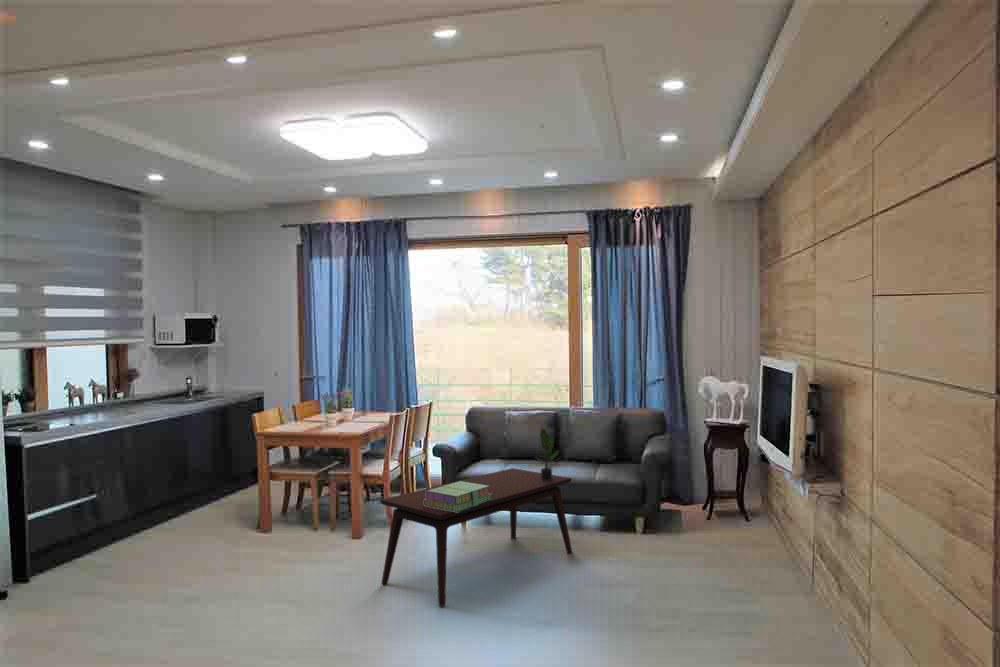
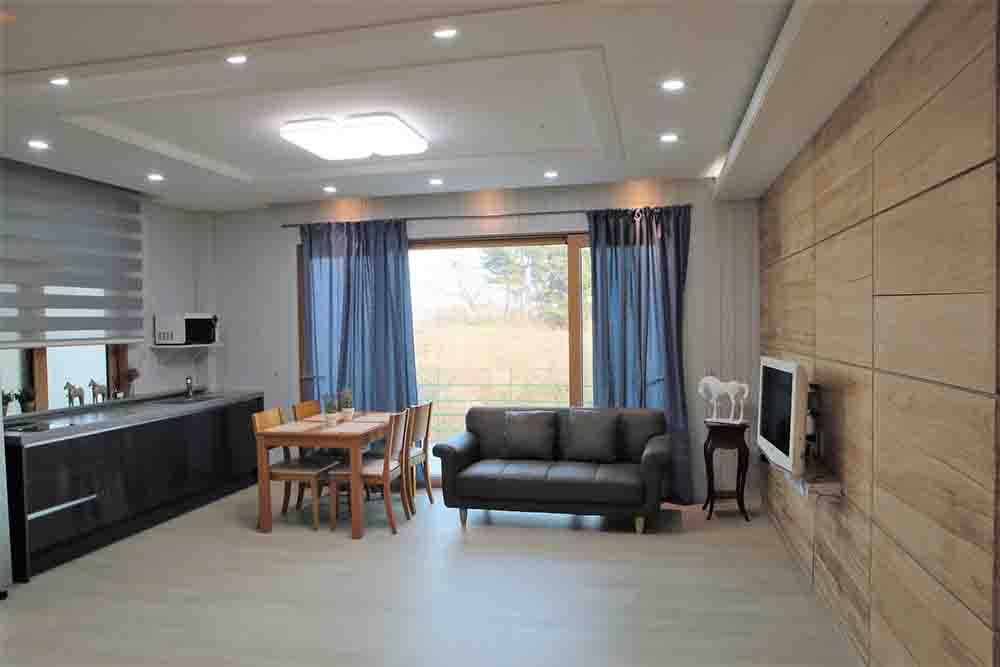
- coffee table (479, 517)
- potted plant (547, 453)
- stack of books (458, 495)
